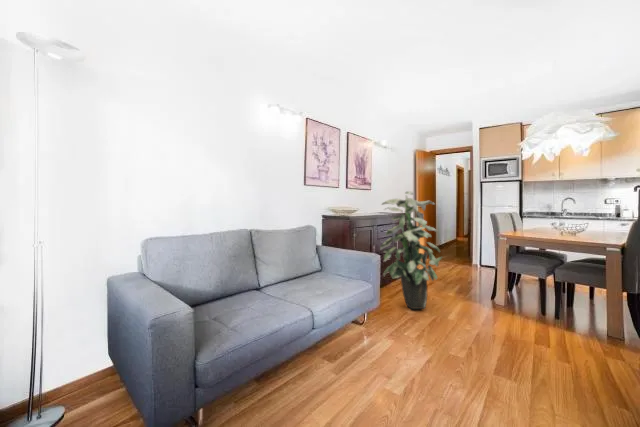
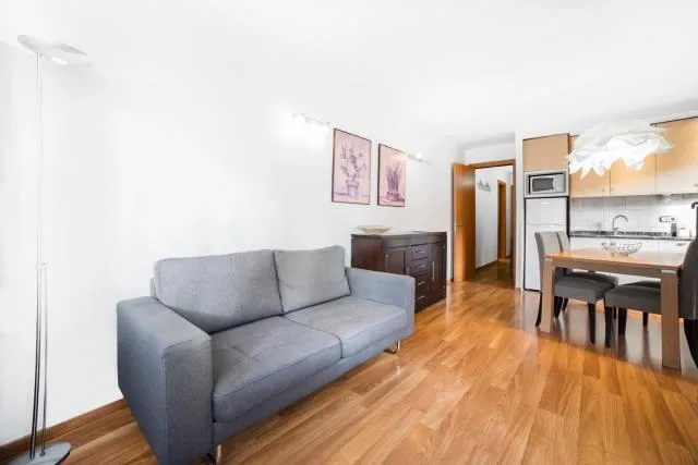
- indoor plant (409, 249)
